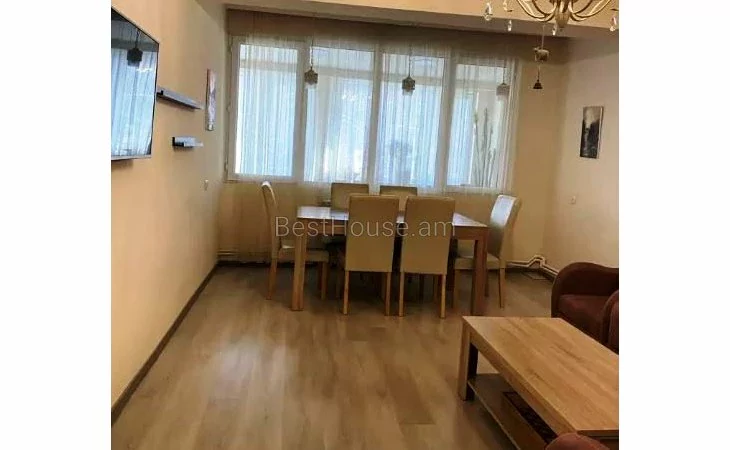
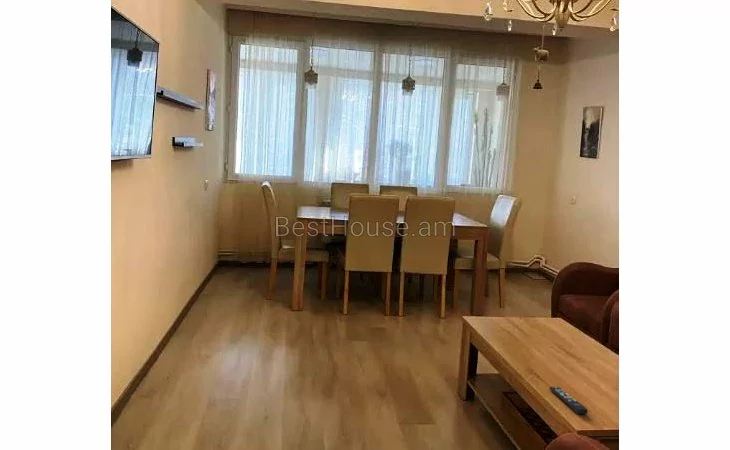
+ remote control (567, 399)
